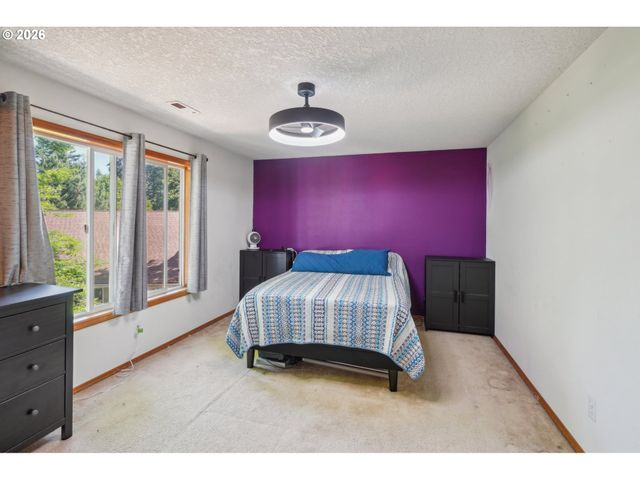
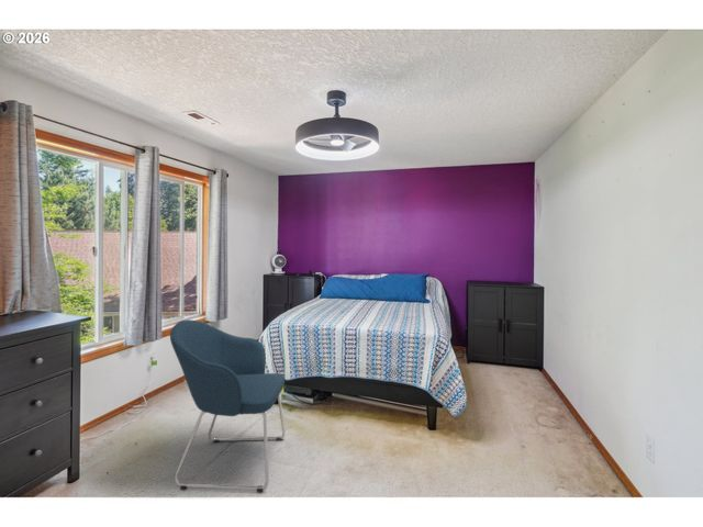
+ chair (230, 392)
